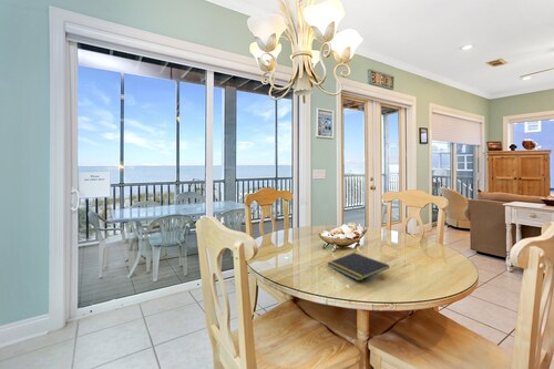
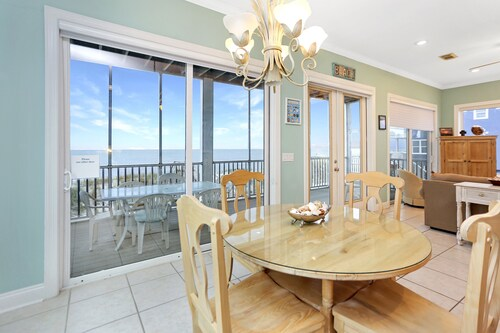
- notepad (356, 265)
